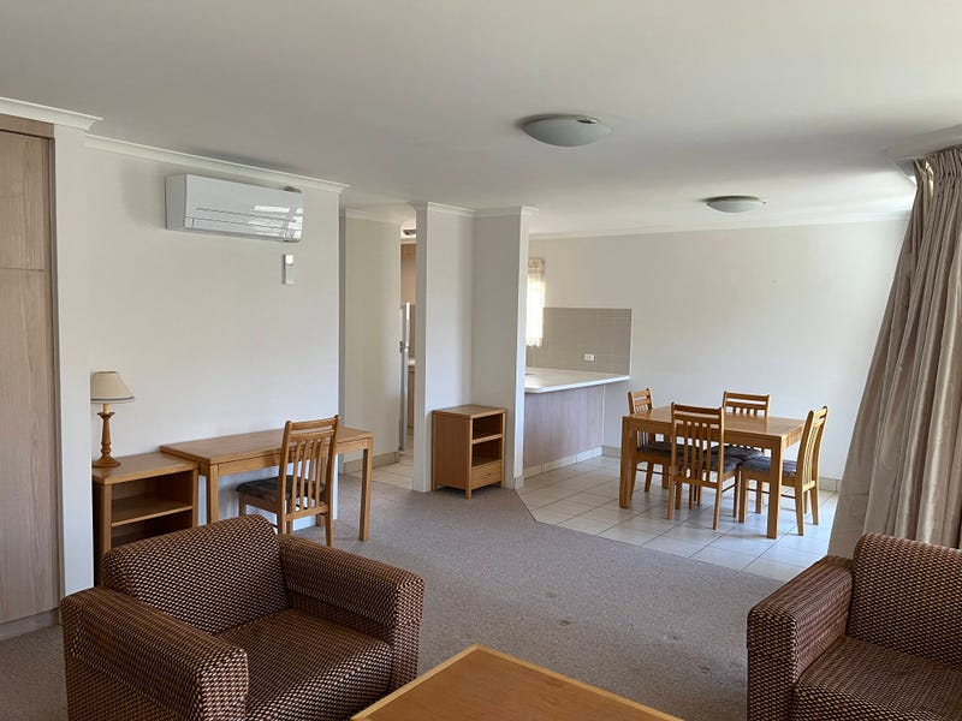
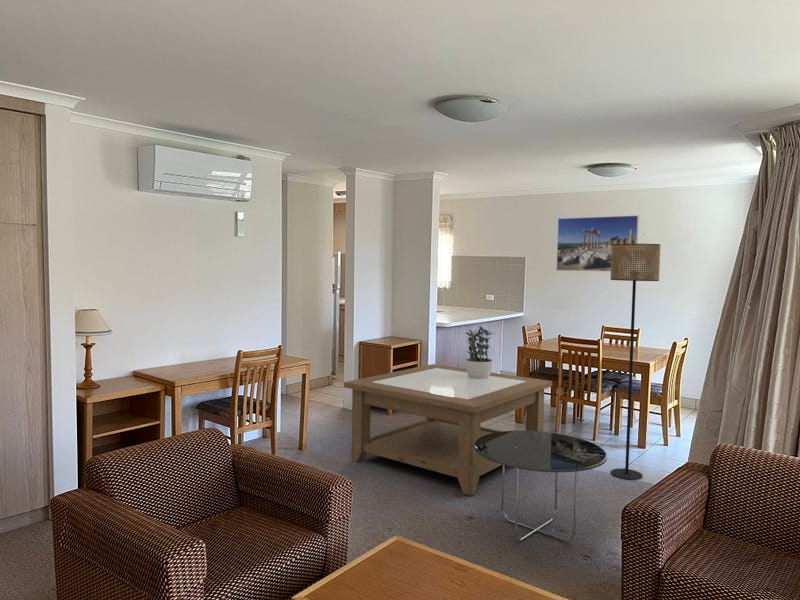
+ floor lamp (631, 360)
+ potted plant (478, 350)
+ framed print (595, 244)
+ side table (555, 489)
+ coffee table (449, 420)
